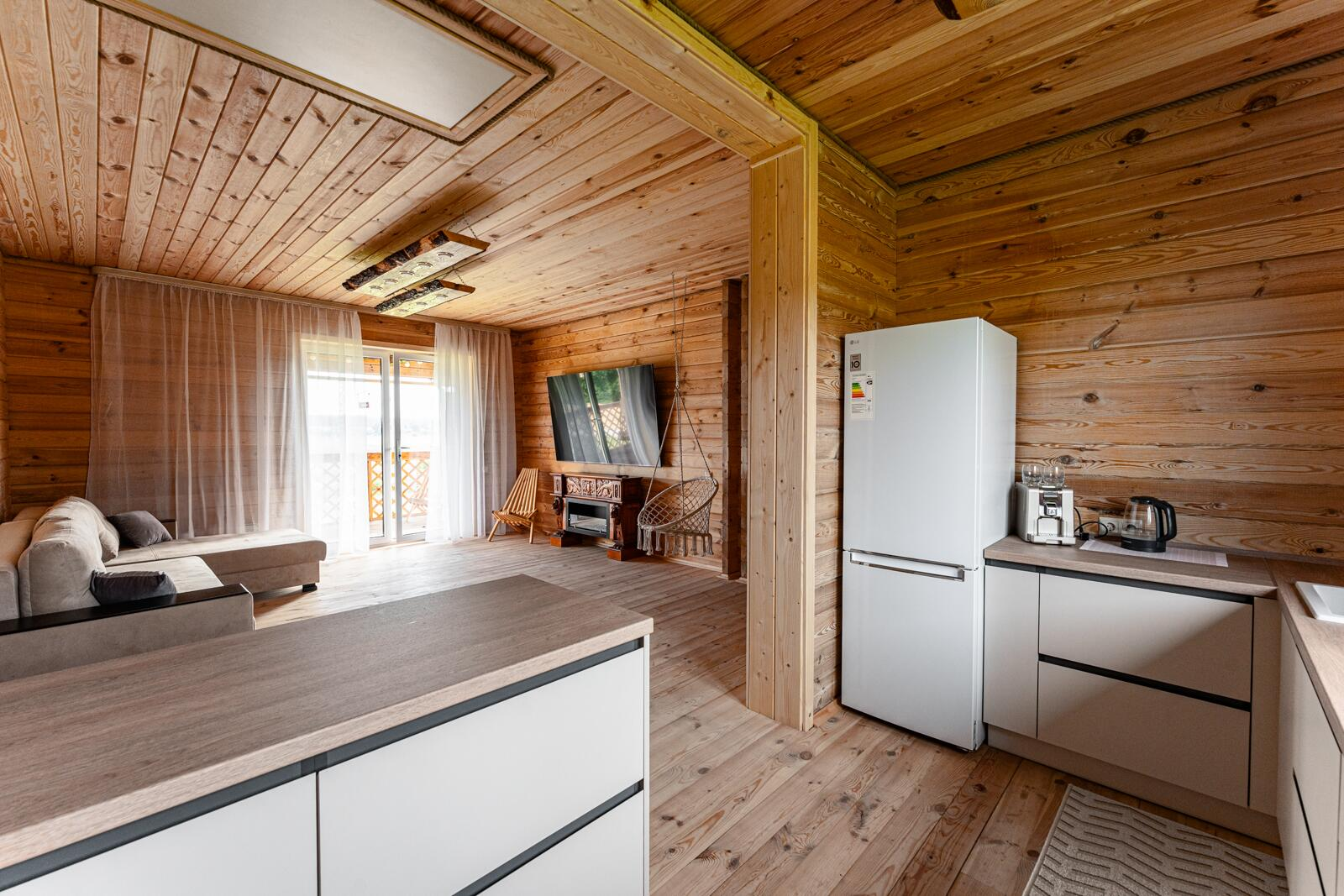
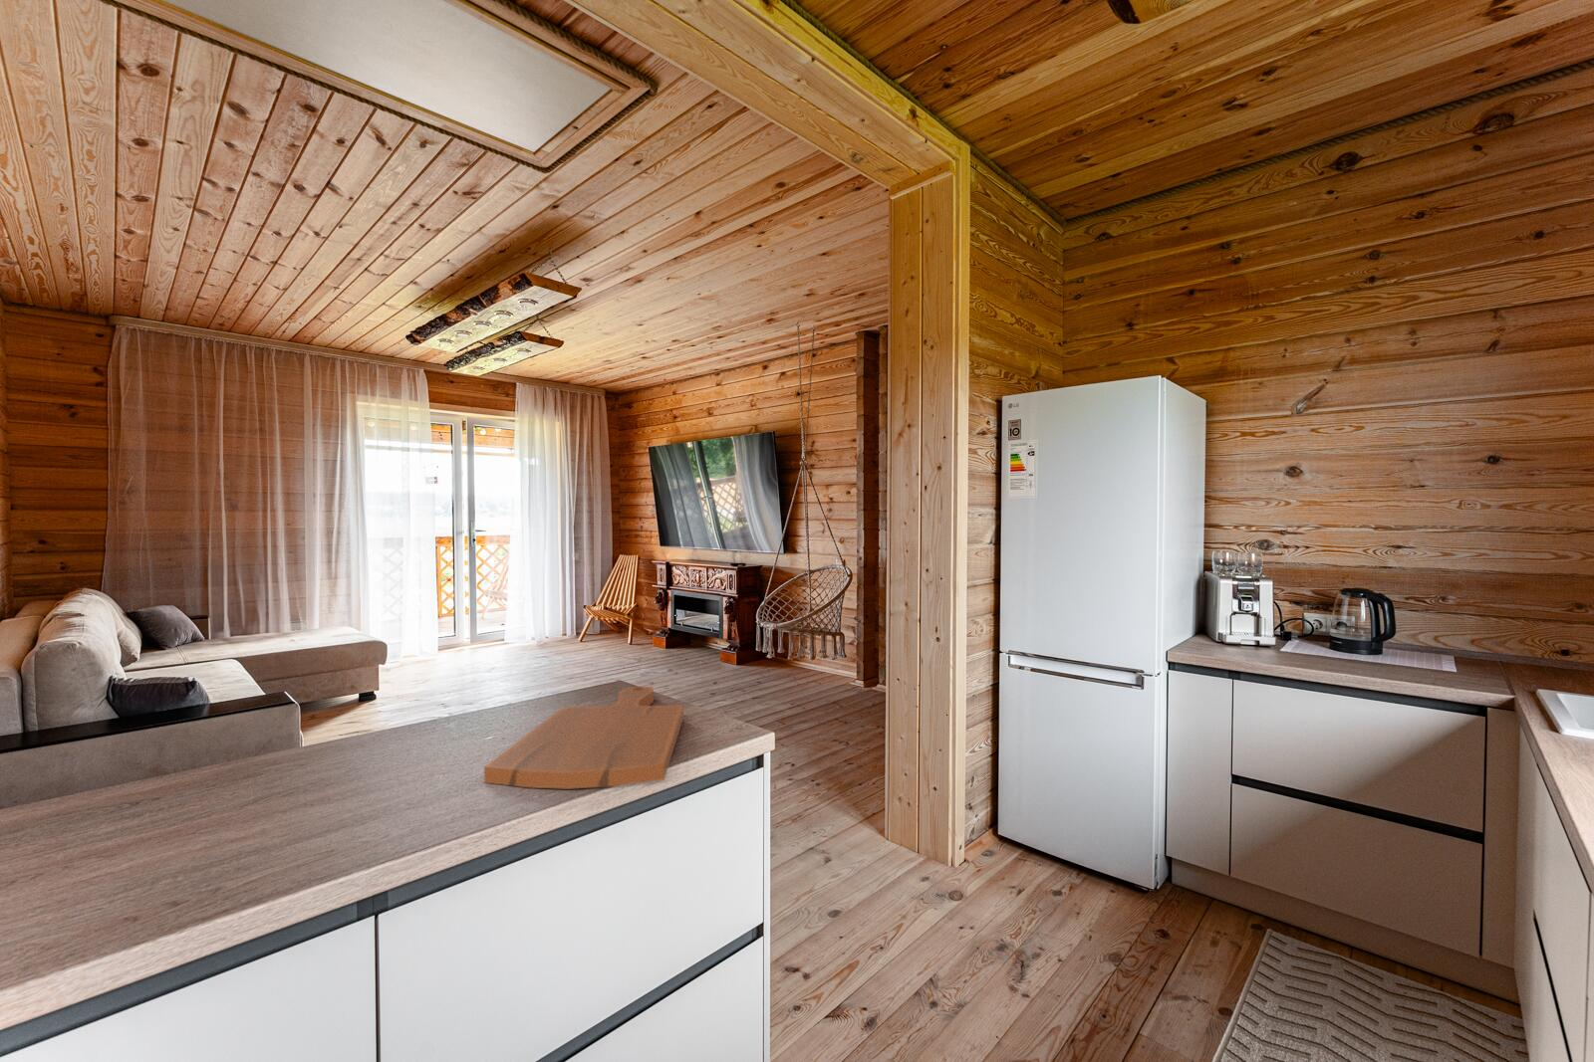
+ cutting board (606, 734)
